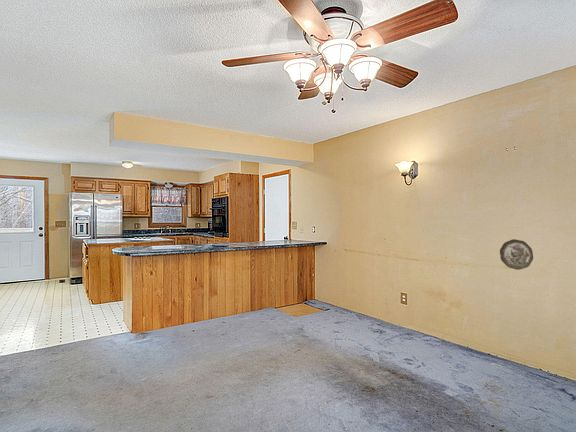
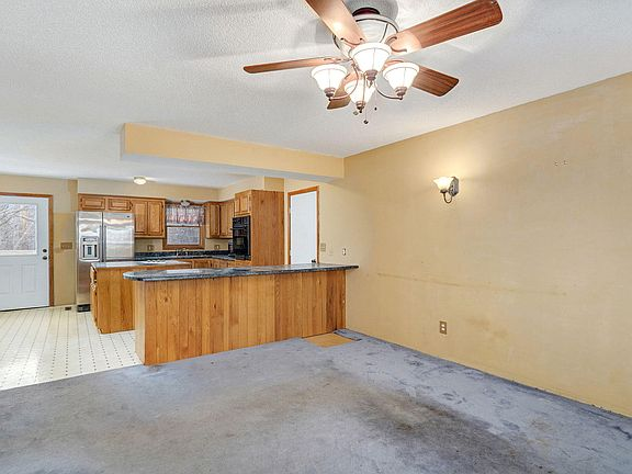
- decorative plate (516, 254)
